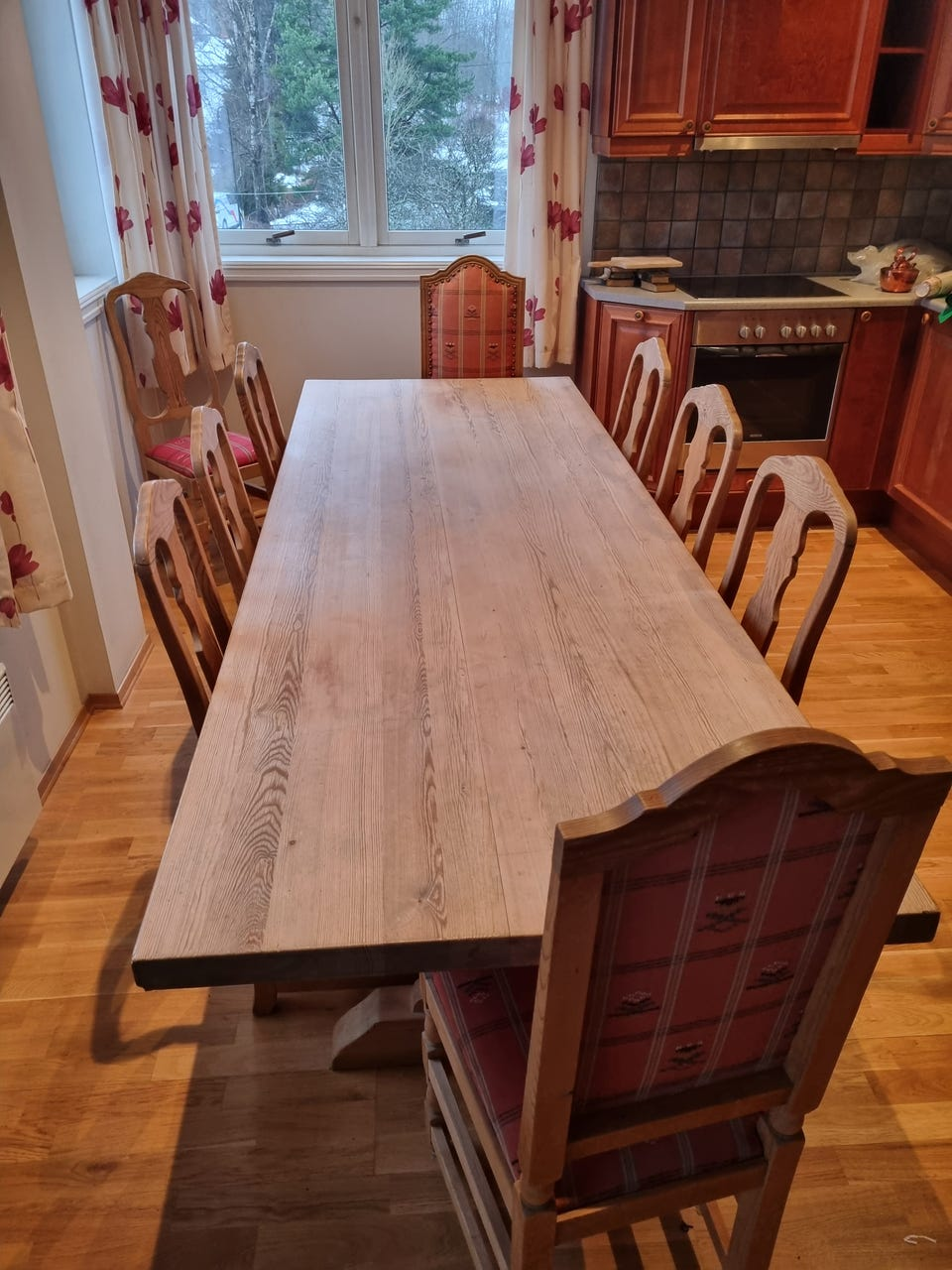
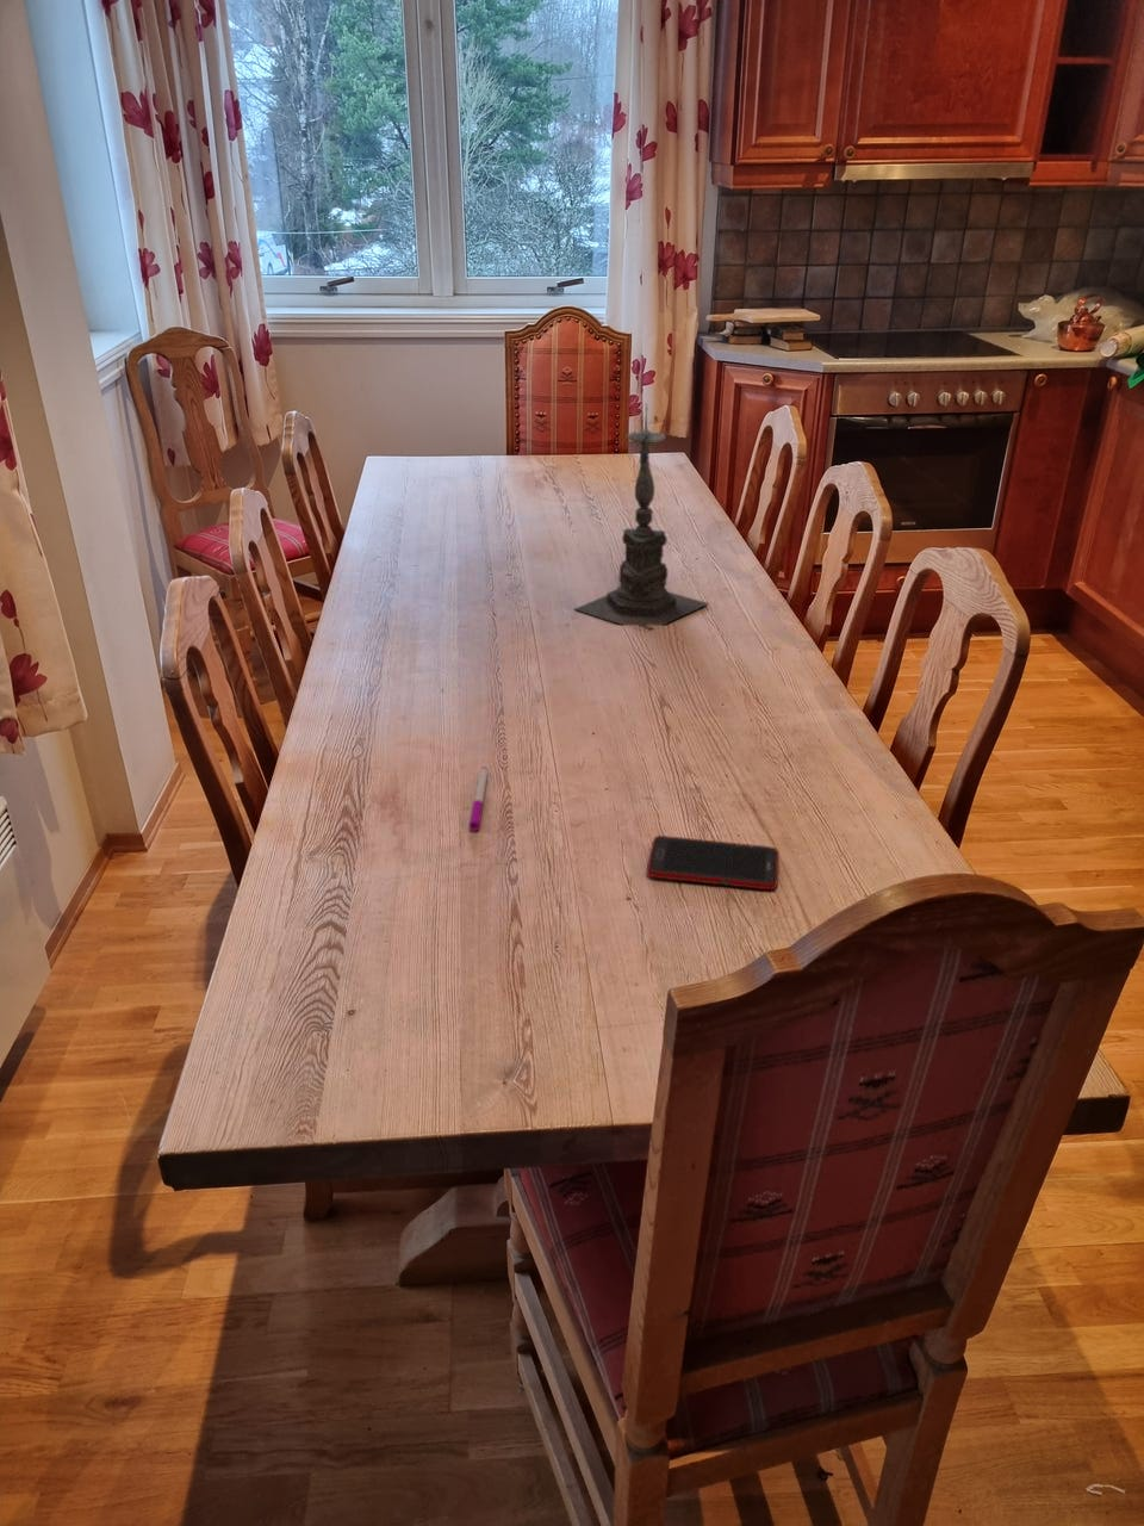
+ pen (479, 797)
+ cell phone (713, 862)
+ candle holder (644, 509)
